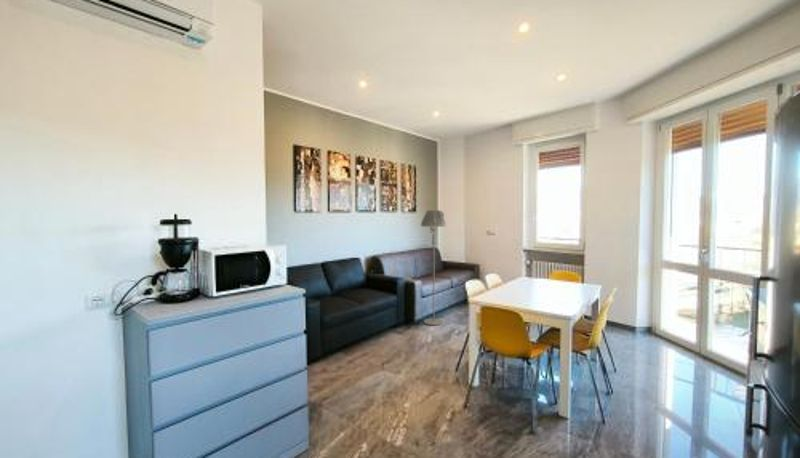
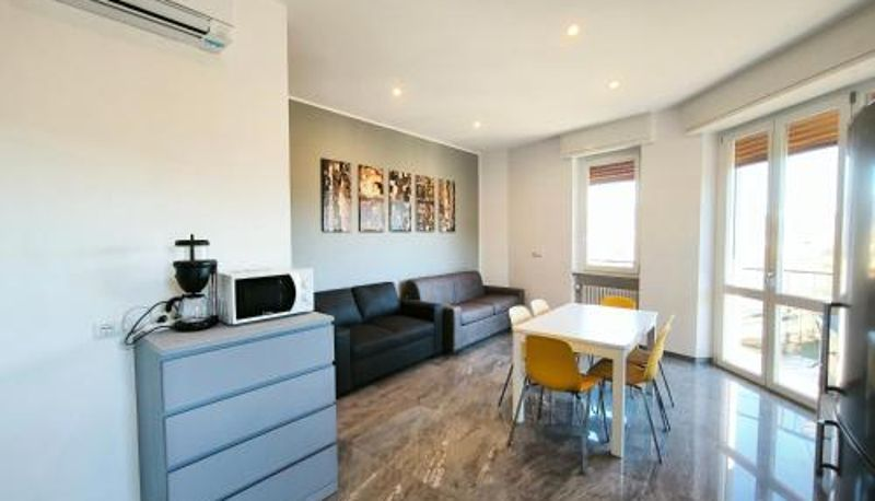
- floor lamp (433, 266)
